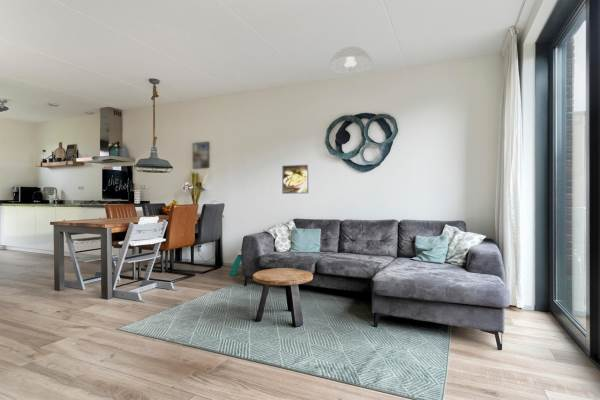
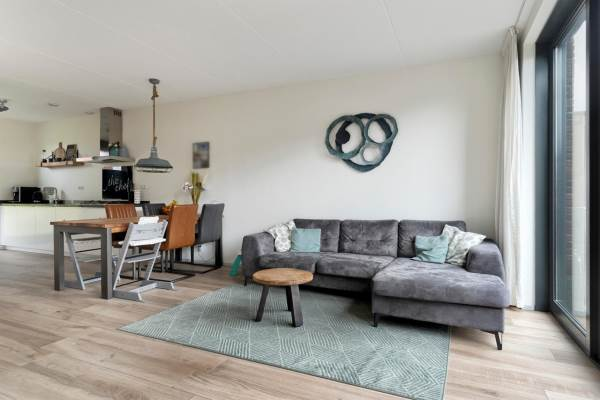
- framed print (295, 179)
- ceiling light (350, 59)
